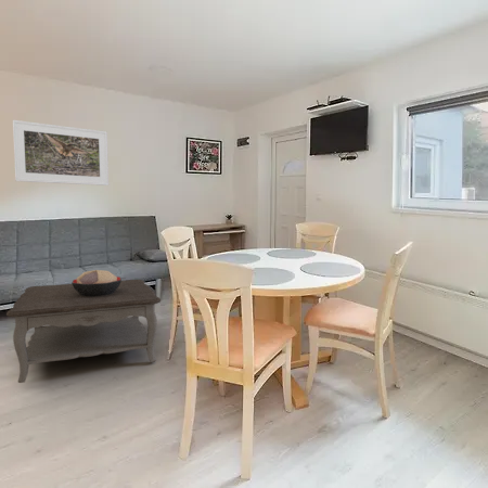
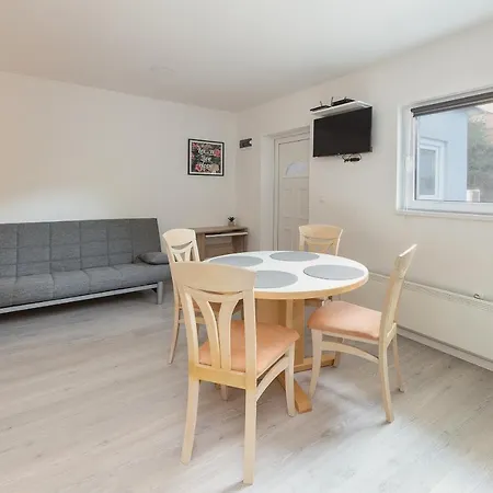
- decorative bowl (97, 281)
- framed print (63, 154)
- coffee table (89, 321)
